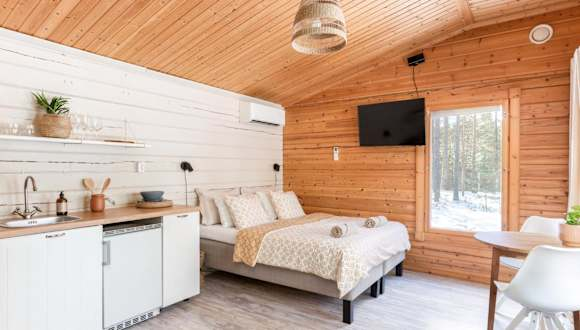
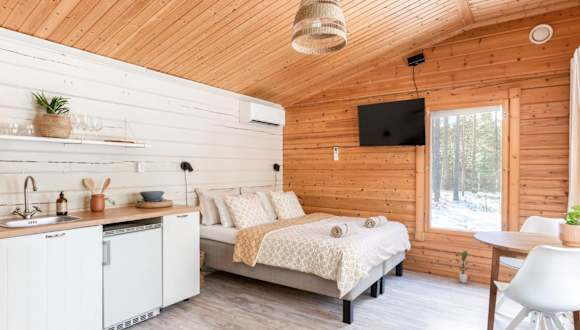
+ potted plant (462, 266)
